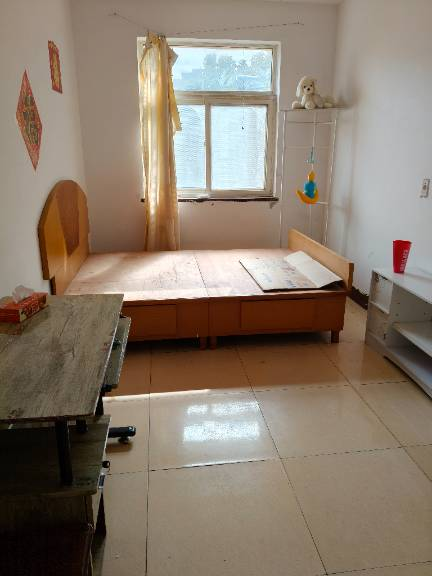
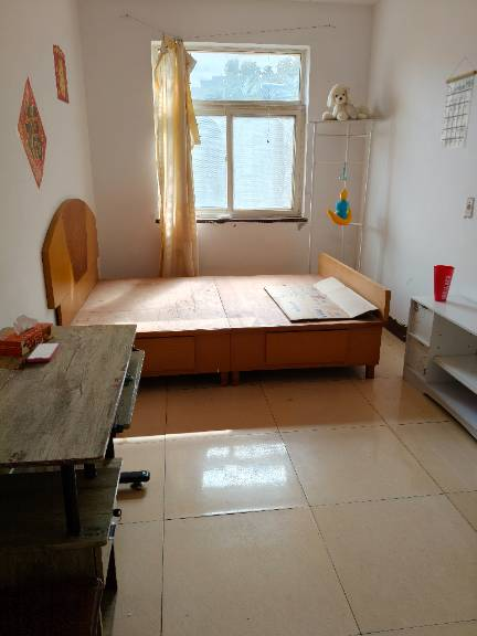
+ smartphone (44, 351)
+ calendar (457, 104)
